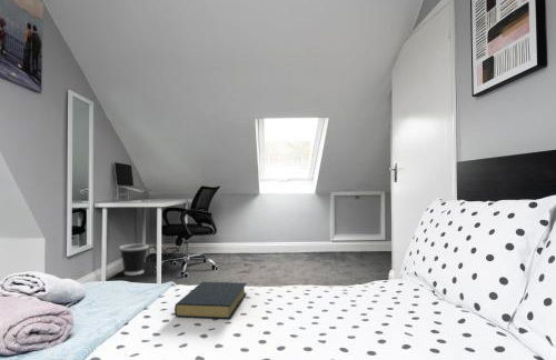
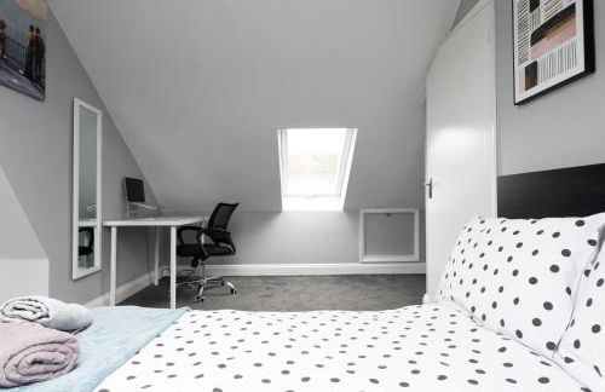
- hardback book (214, 298)
- wastebasket (133, 259)
